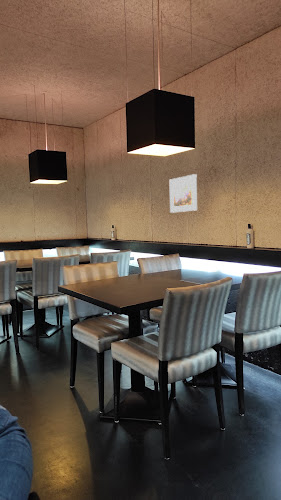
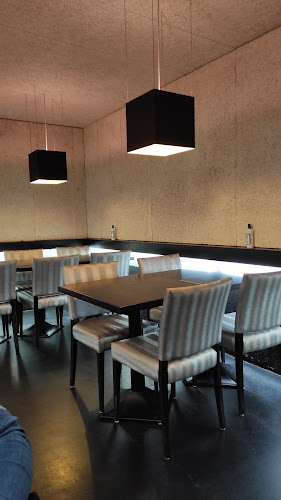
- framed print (182, 194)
